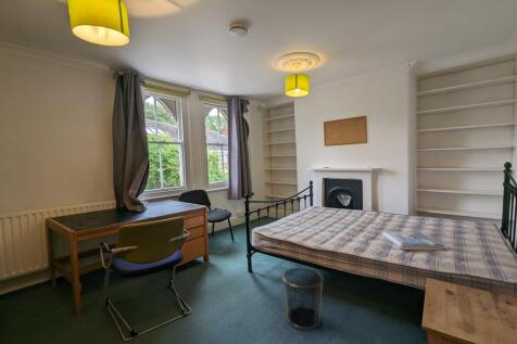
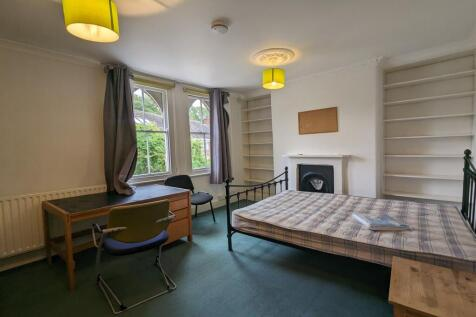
- waste bin (303, 297)
